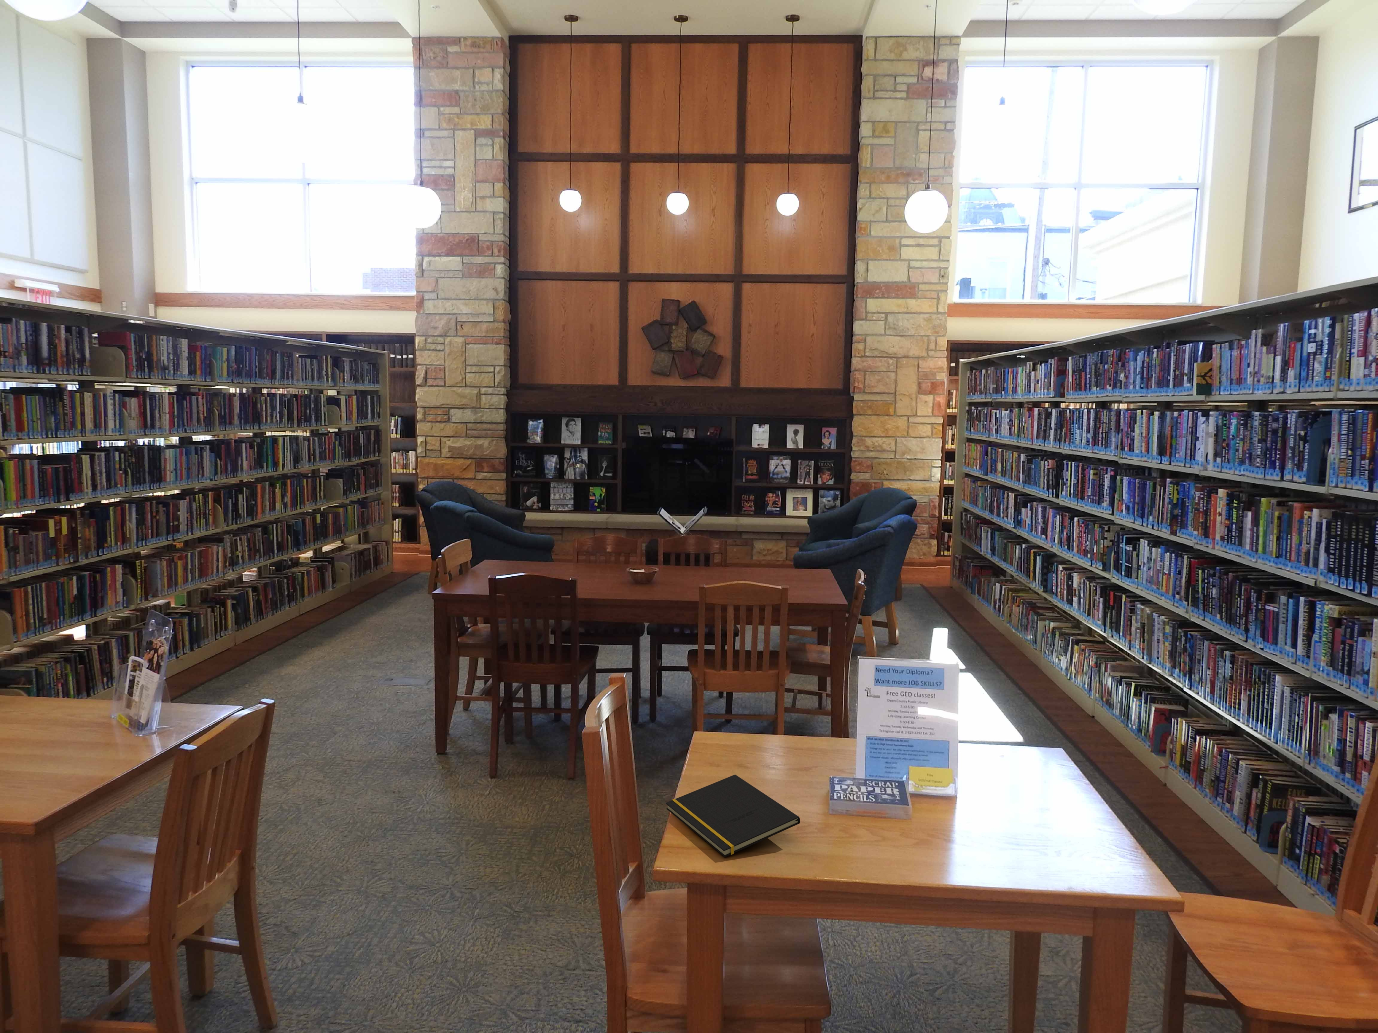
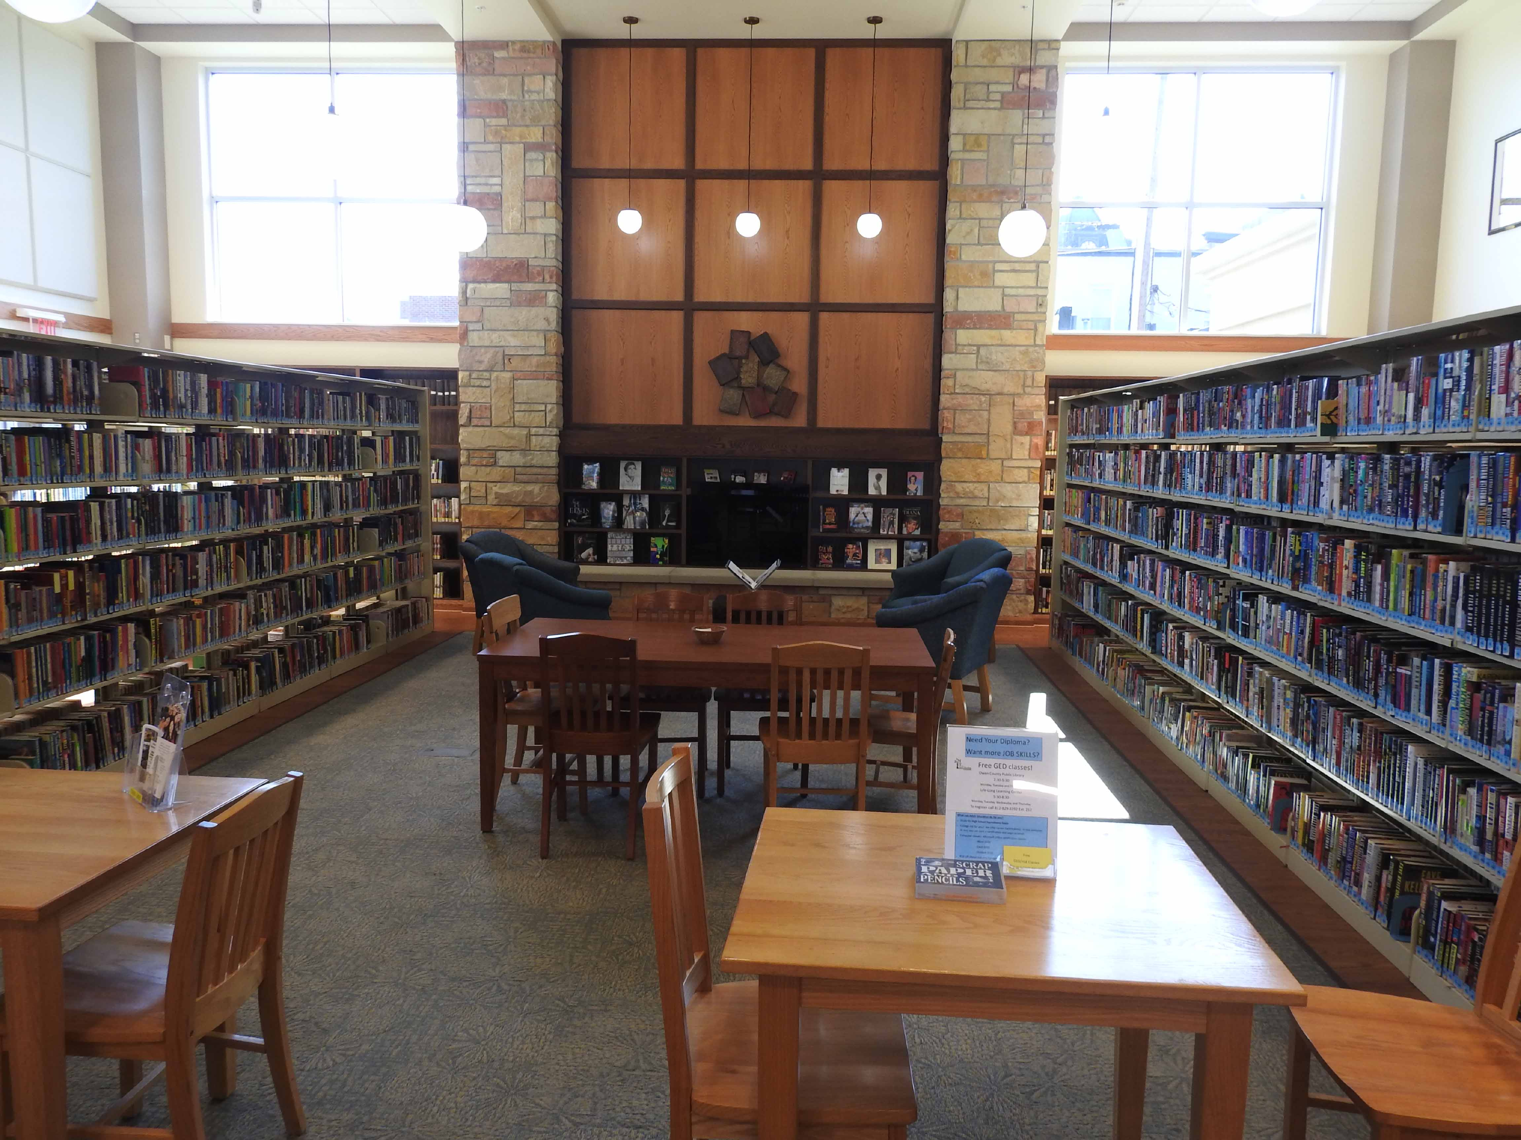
- notepad (730, 813)
